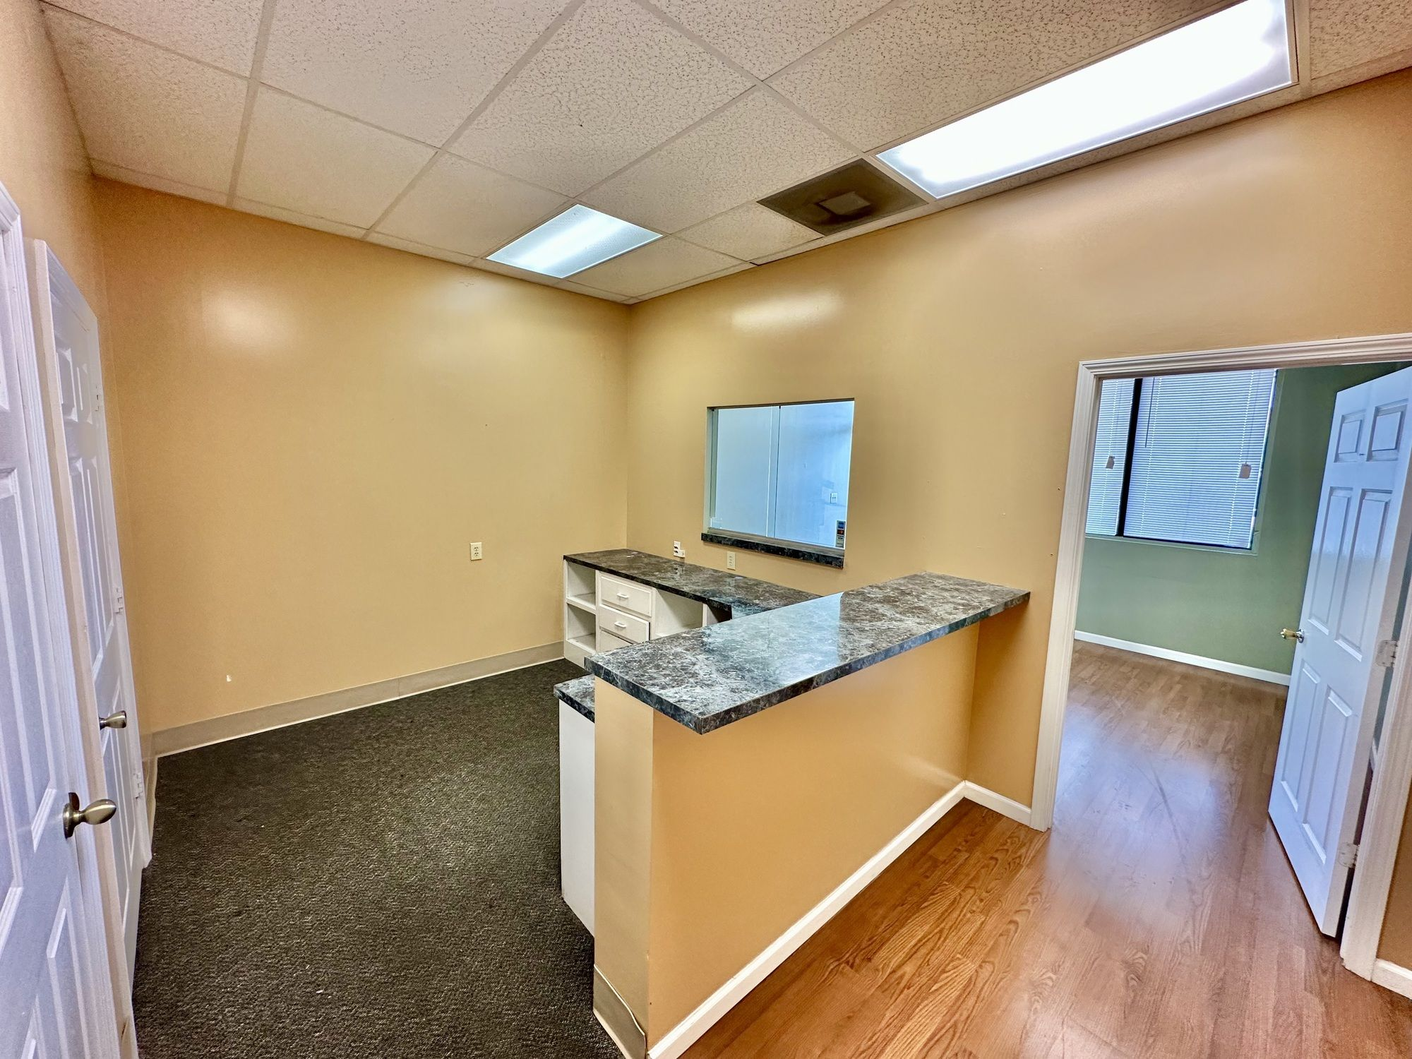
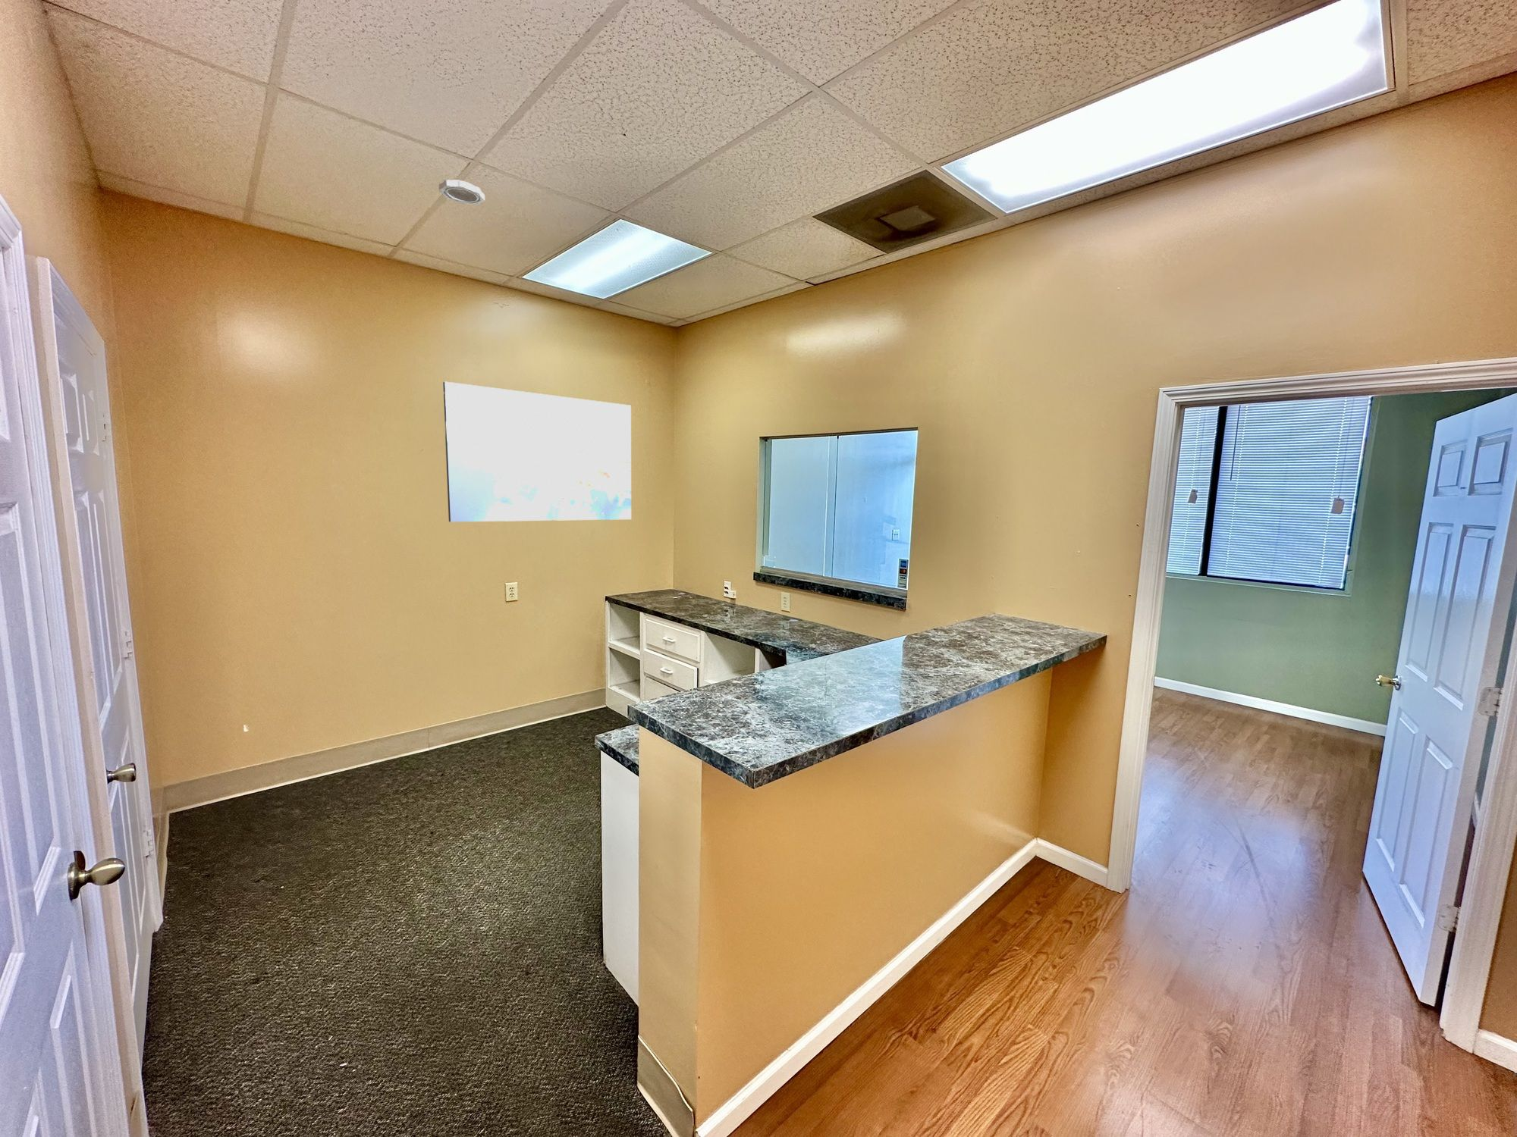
+ wall art (547, 457)
+ smoke detector (462, 189)
